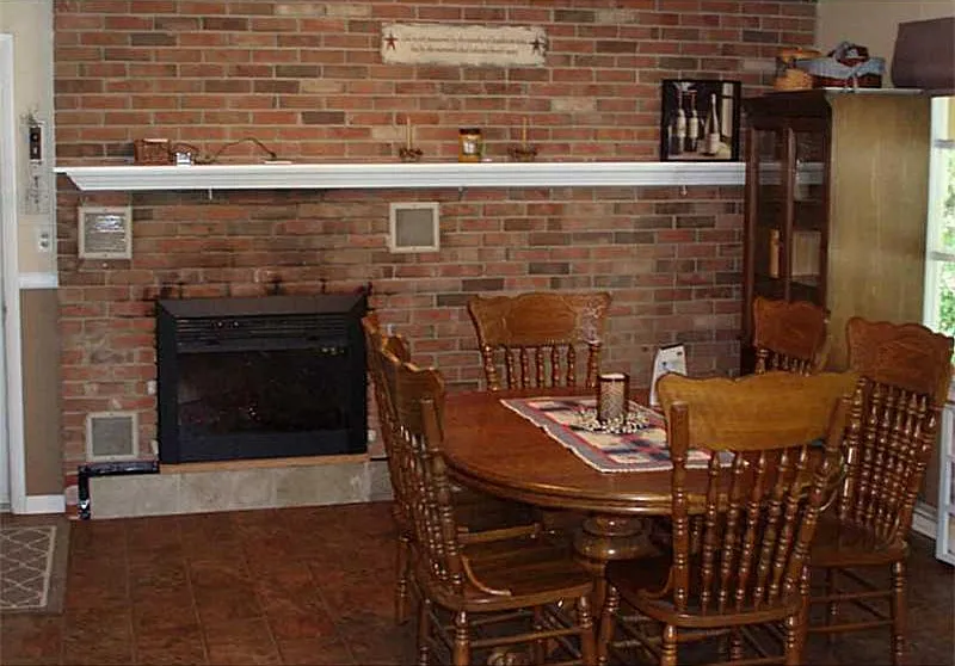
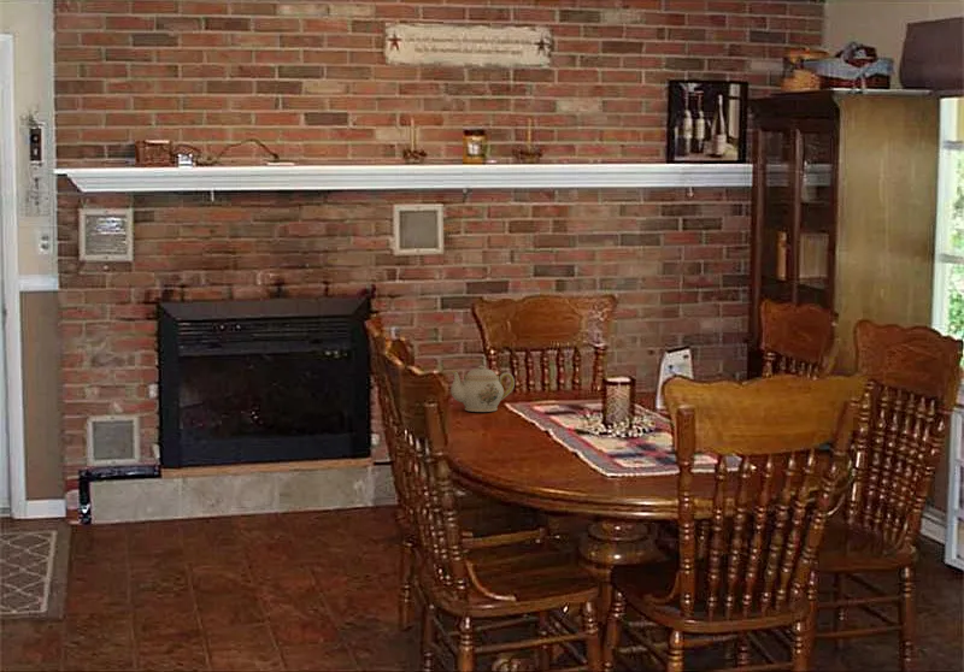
+ teapot (482, 387)
